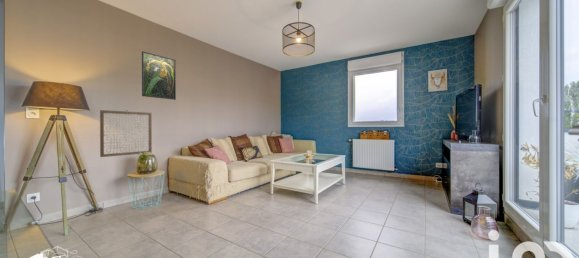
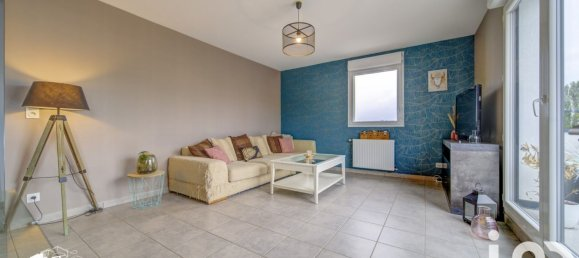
- wall art (127, 131)
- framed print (159, 77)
